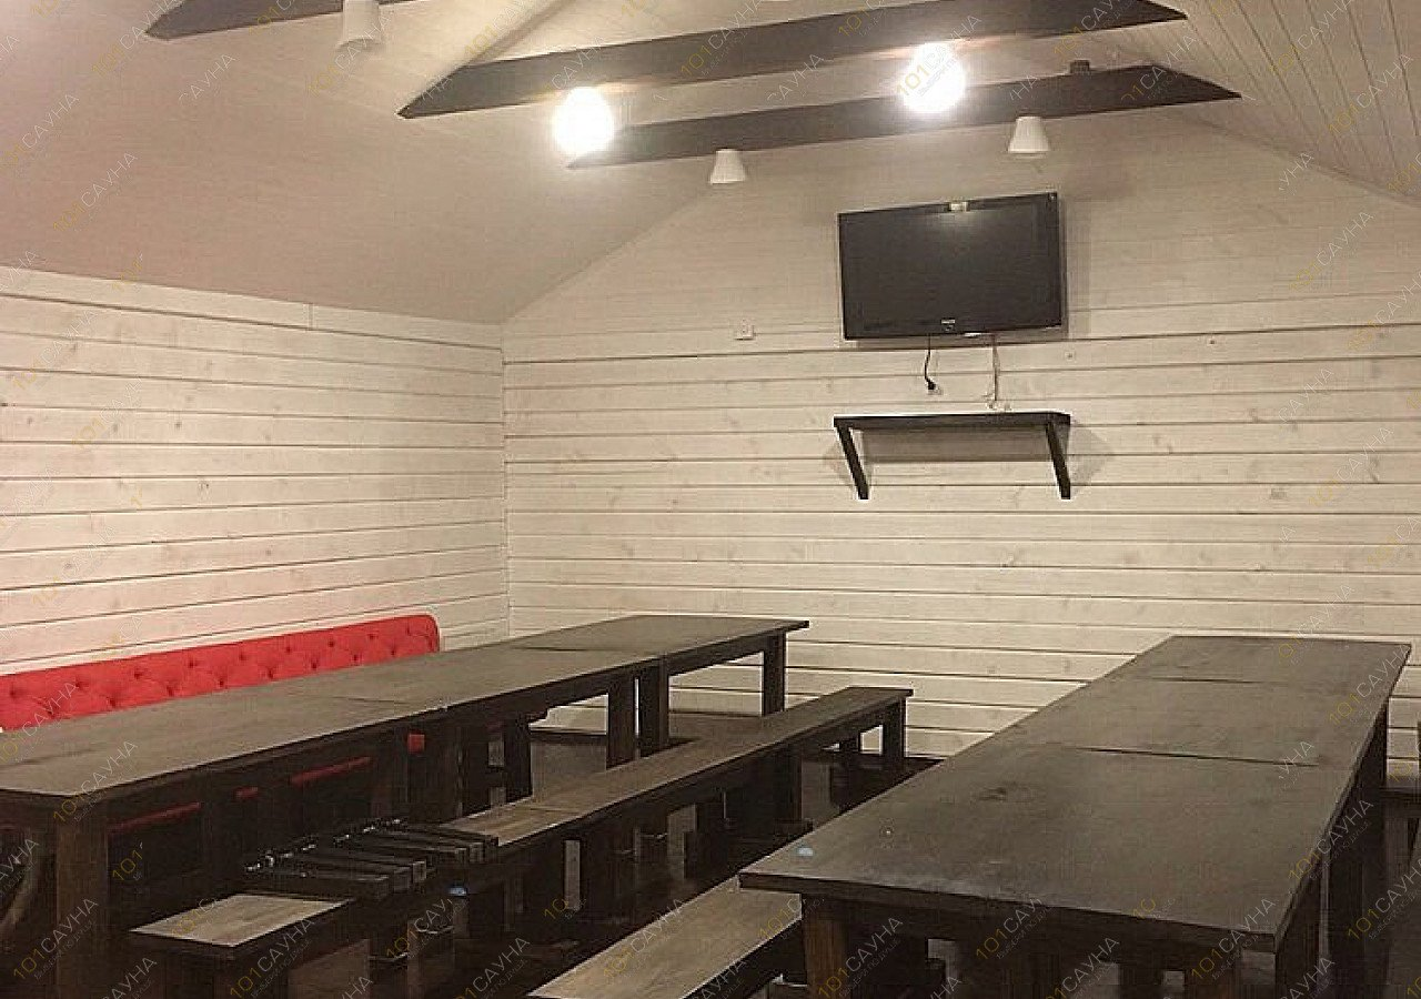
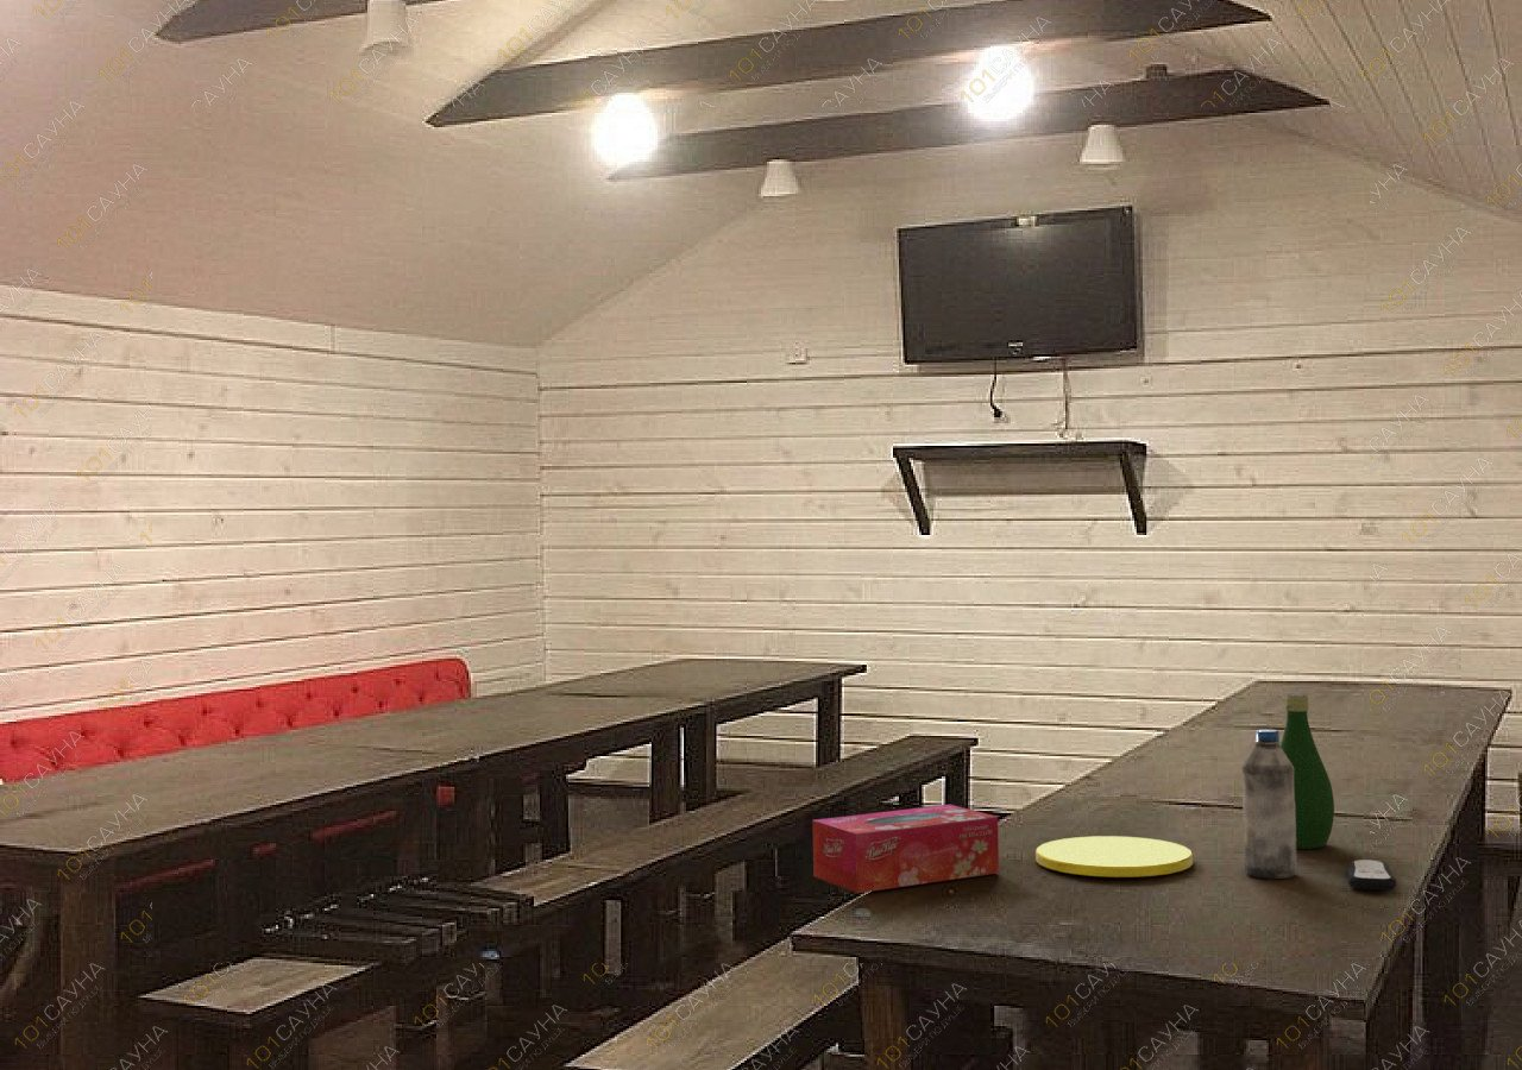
+ water bottle (1269, 801)
+ remote control (1370, 874)
+ plate (1113, 855)
+ bottle (1298, 769)
+ tissue box (905, 846)
